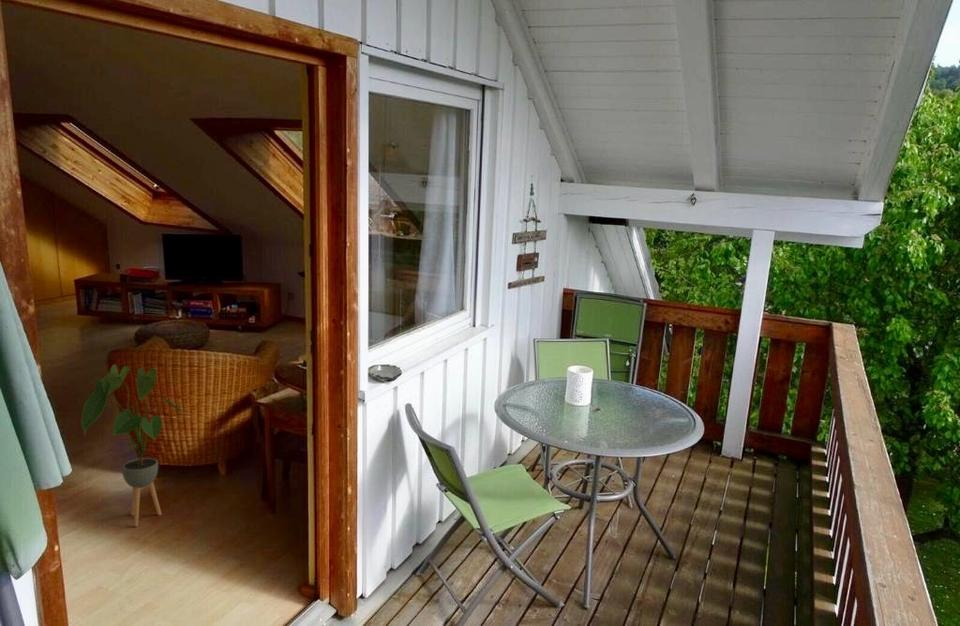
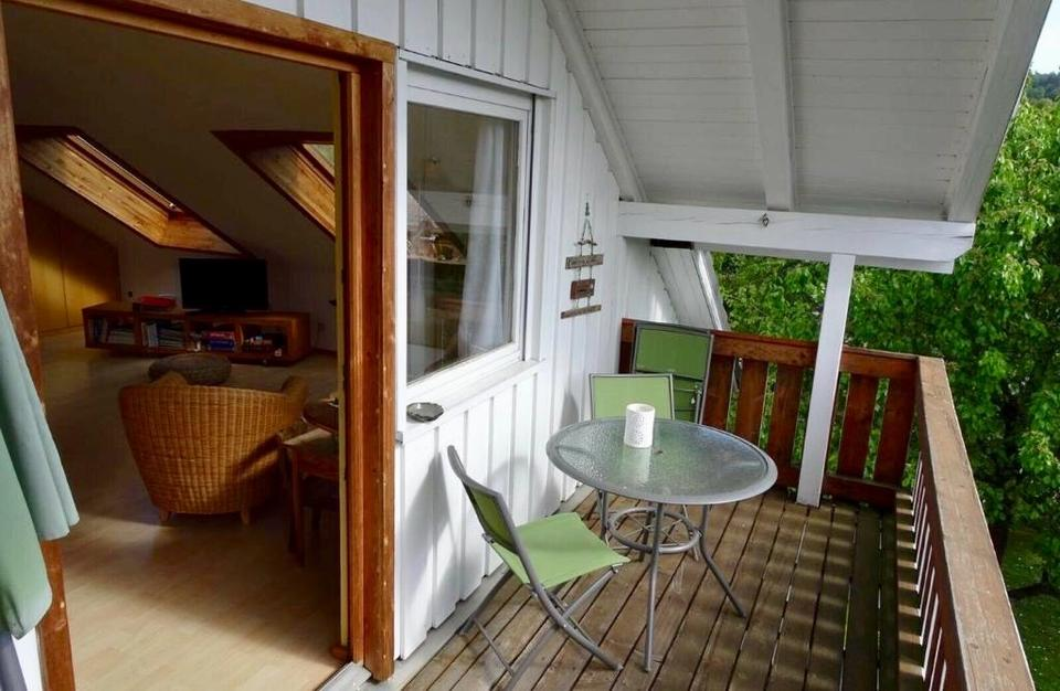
- house plant (132, 451)
